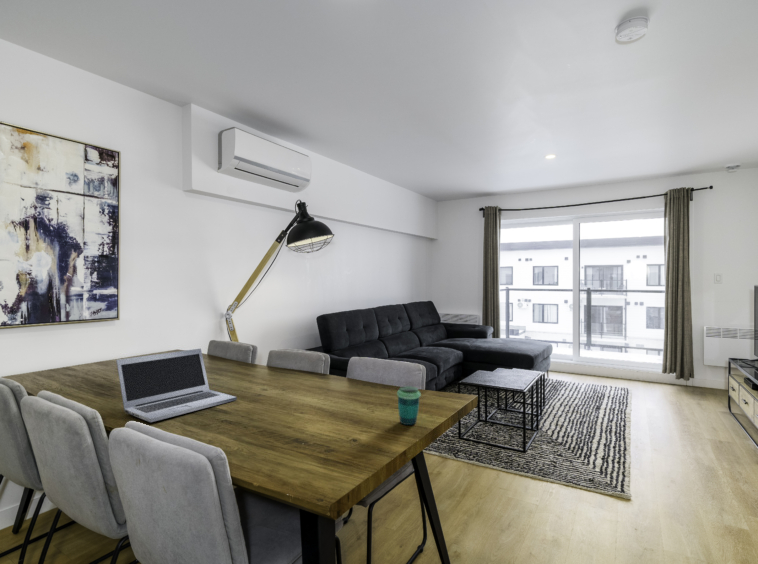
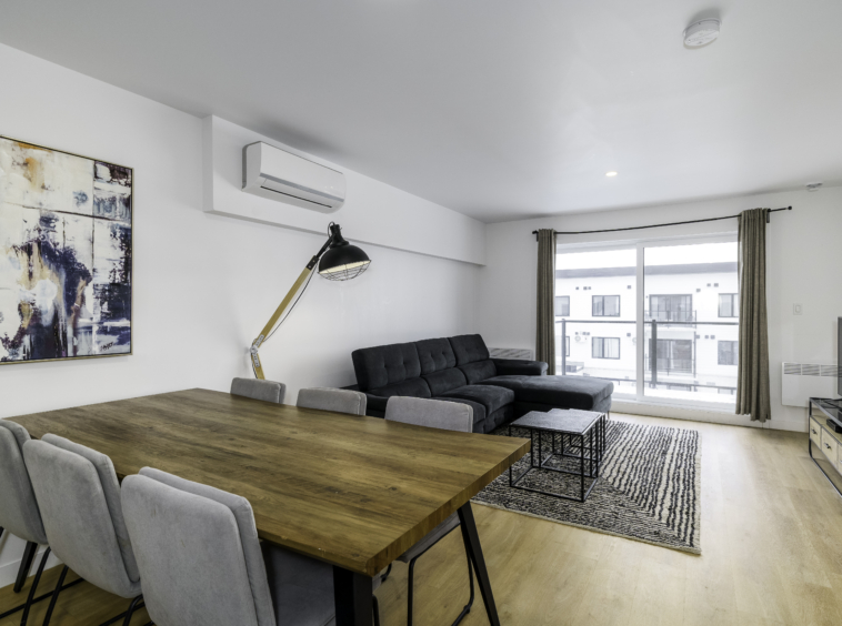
- cup (408, 405)
- laptop (178, 381)
